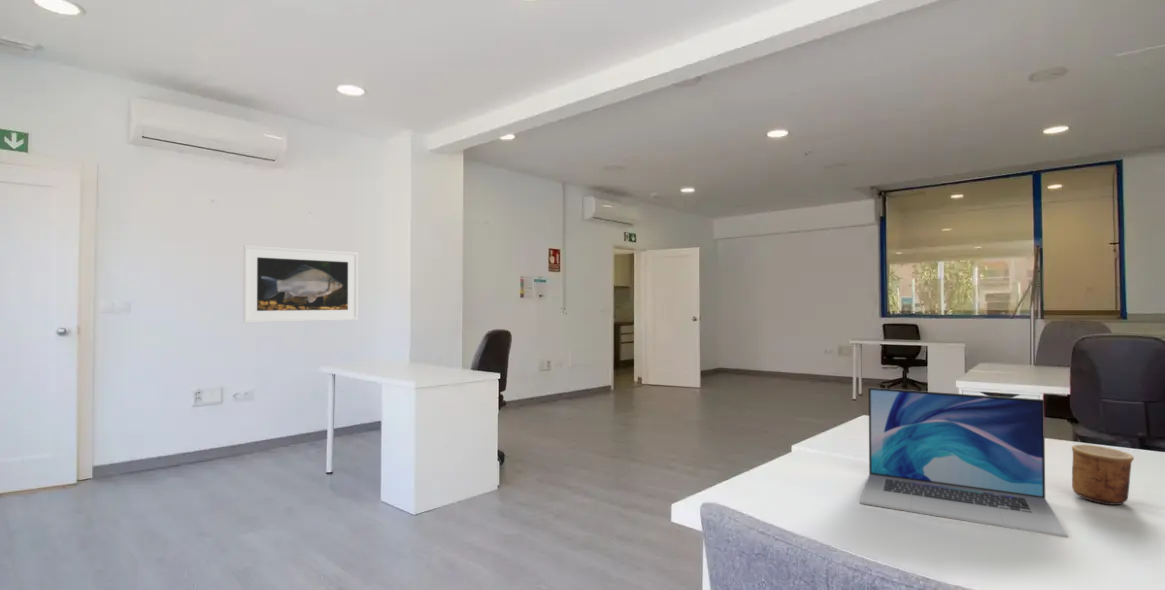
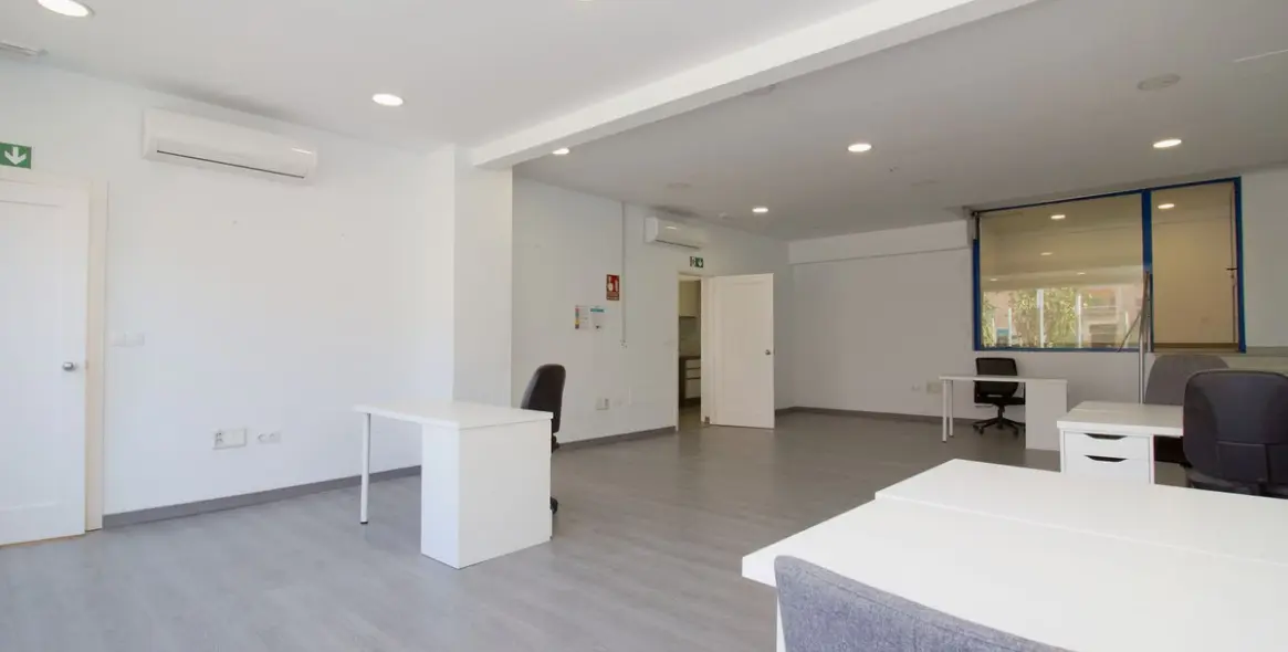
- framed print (304, 285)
- cup (1102, 474)
- laptop (952, 451)
